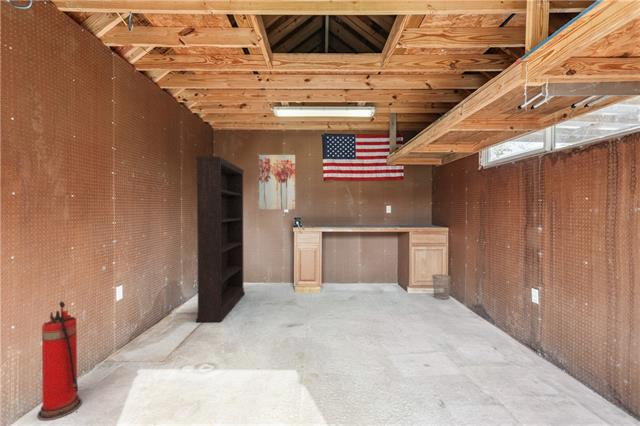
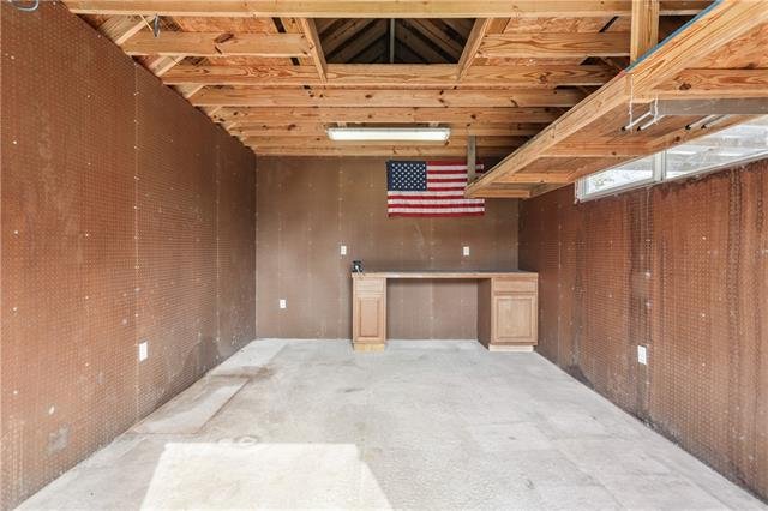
- wastebasket (441, 287)
- fire extinguisher (61, 356)
- wall art (277, 182)
- bookshelf (223, 235)
